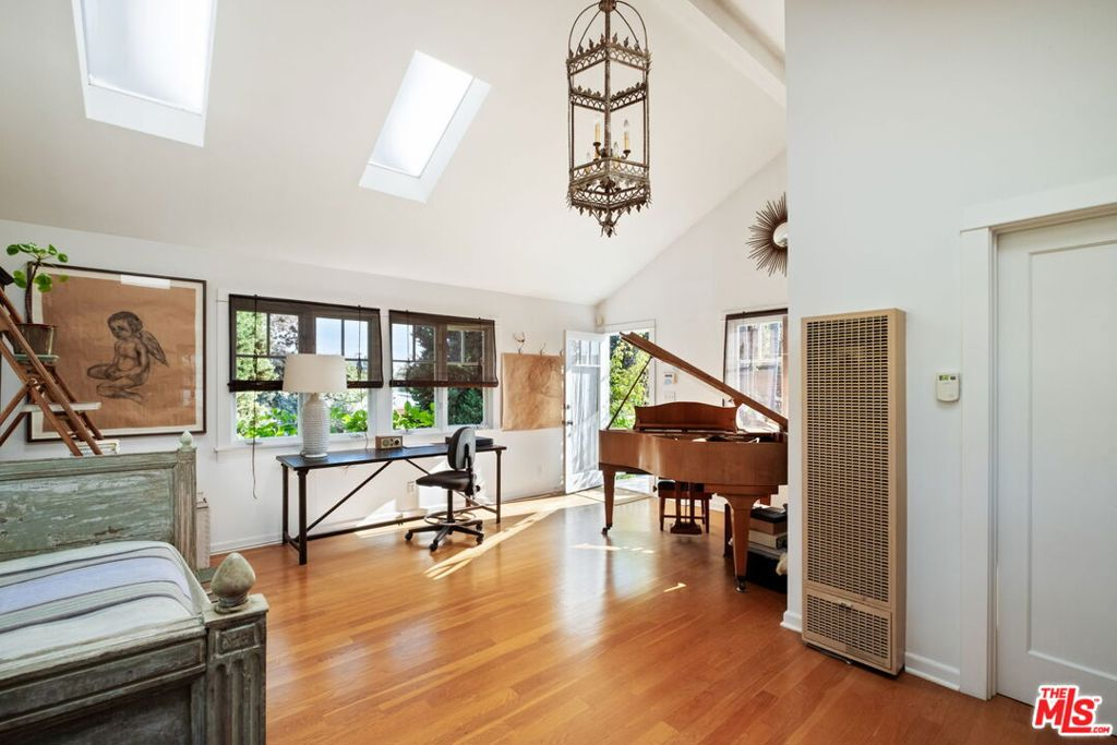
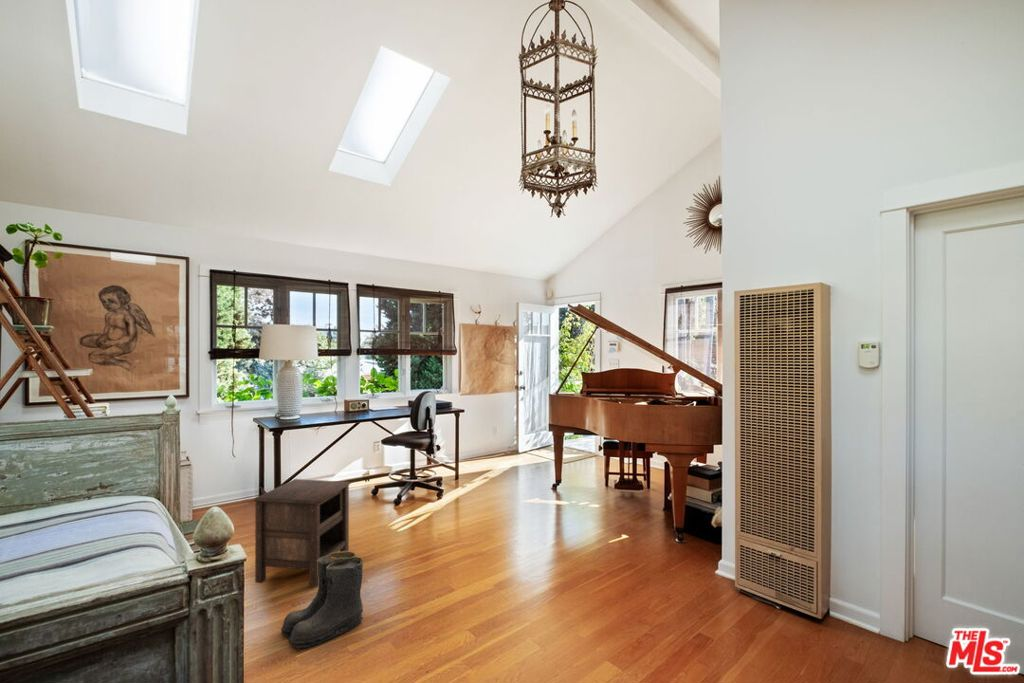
+ nightstand (304, 529)
+ boots (323, 595)
